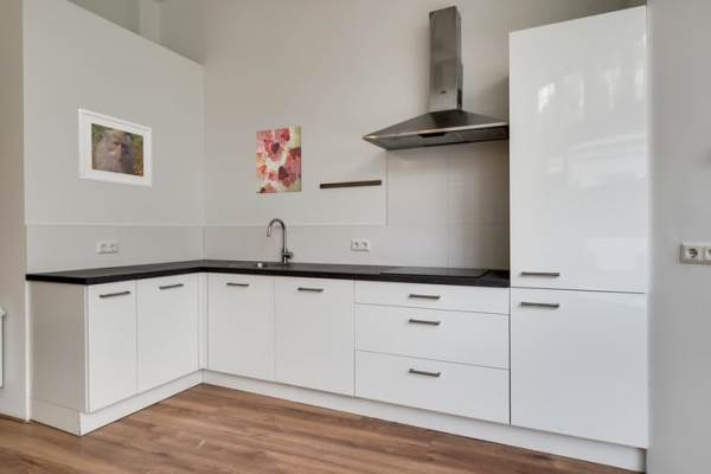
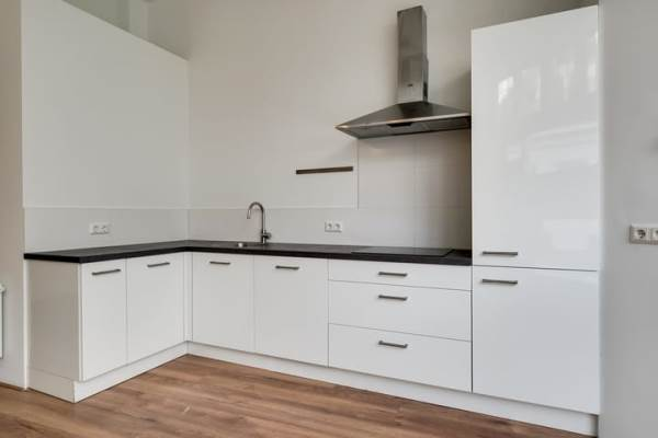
- wall art (278, 160)
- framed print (118, 150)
